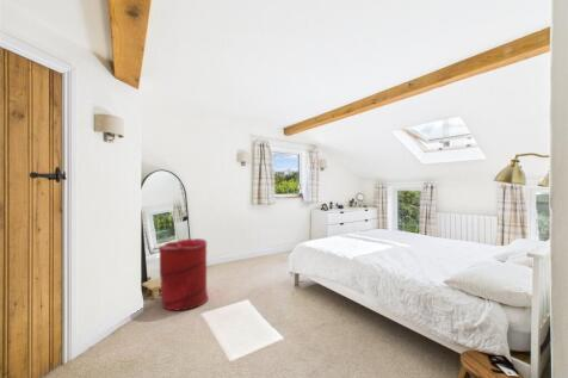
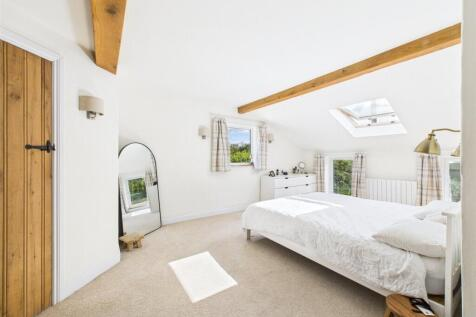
- laundry hamper (184, 271)
